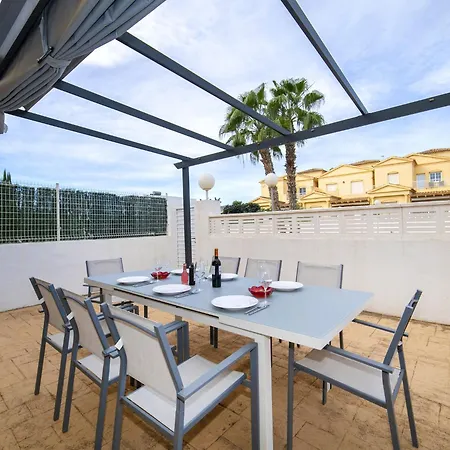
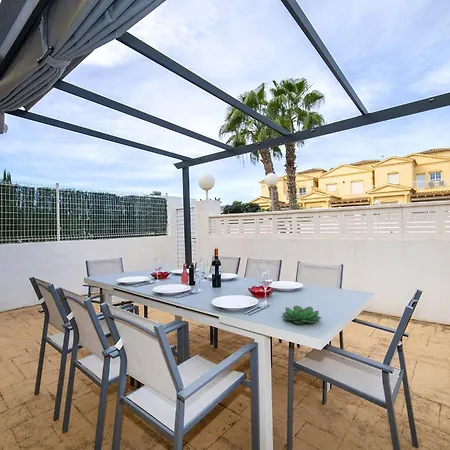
+ succulent plant (301, 314)
